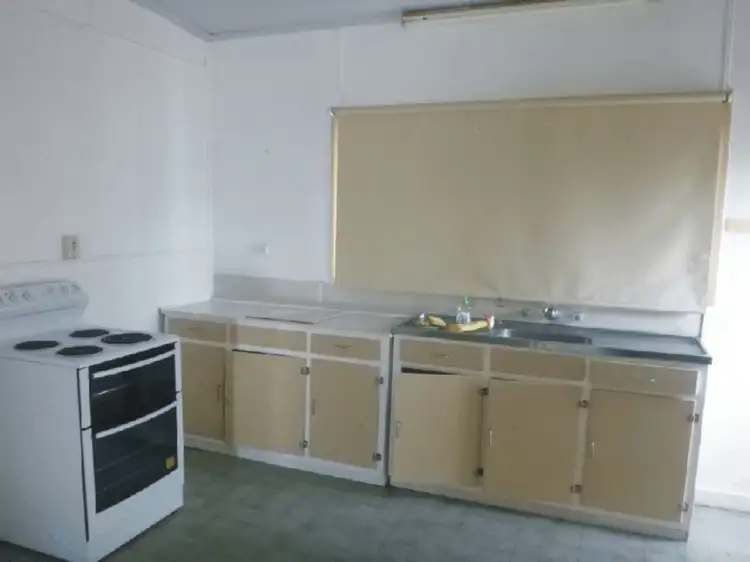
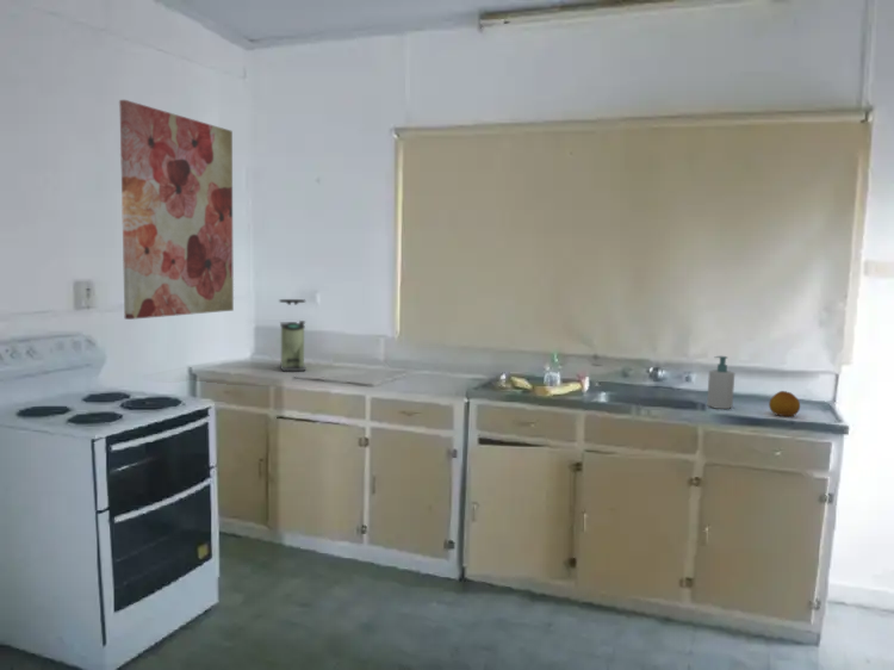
+ coffee grinder (292, 334)
+ wall art (182, 217)
+ fruit (784, 403)
+ soap bottle (721, 381)
